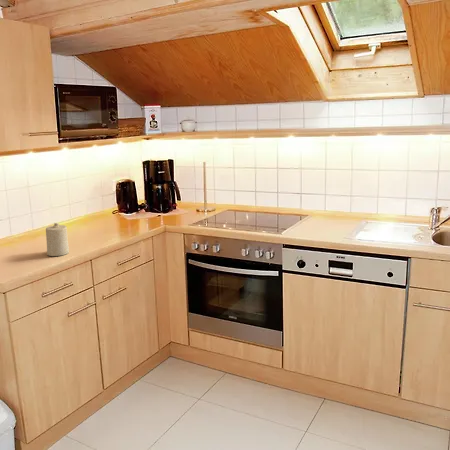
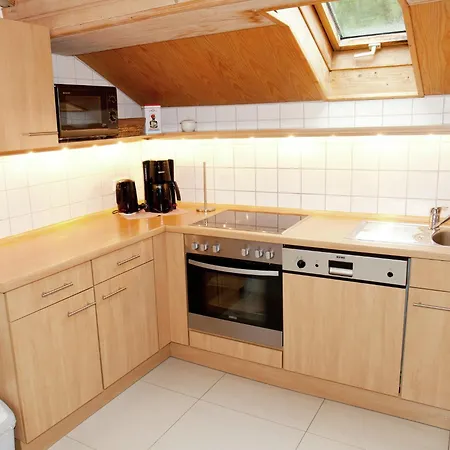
- candle (57, 237)
